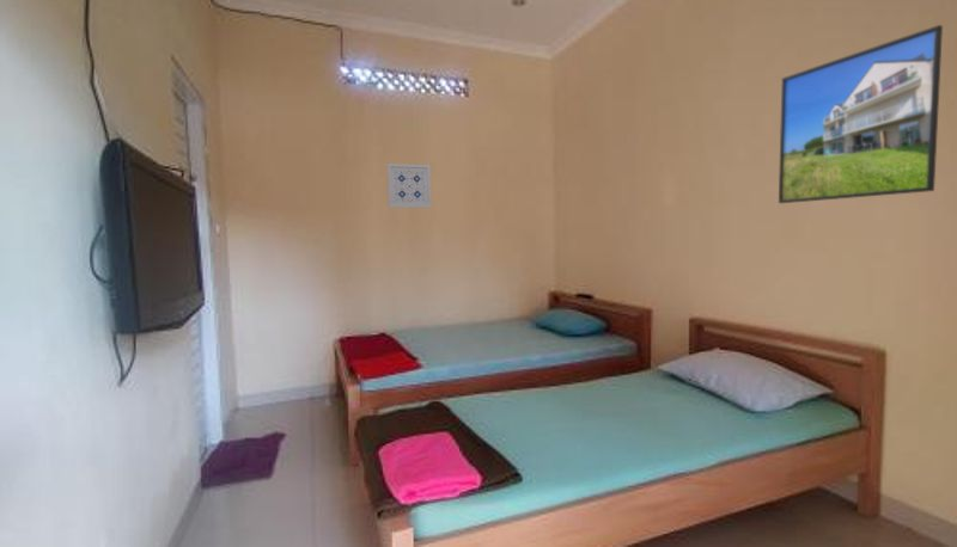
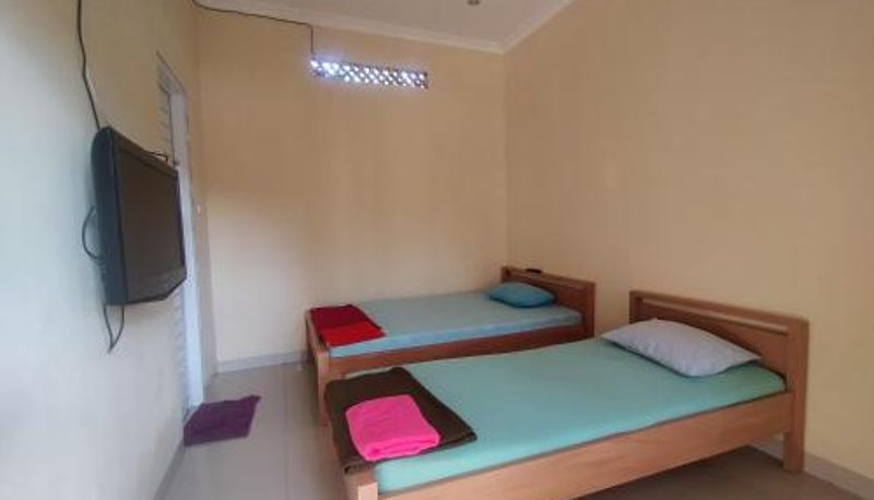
- wall art (409, 185)
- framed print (848, 127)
